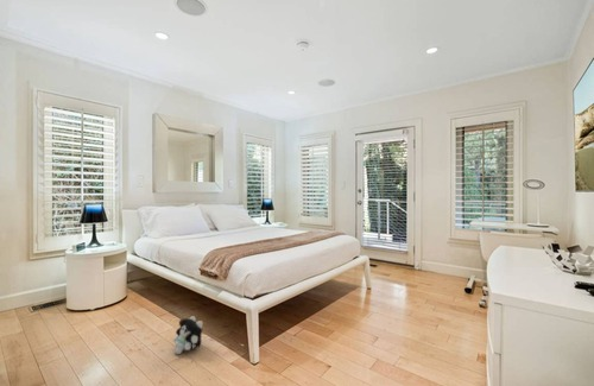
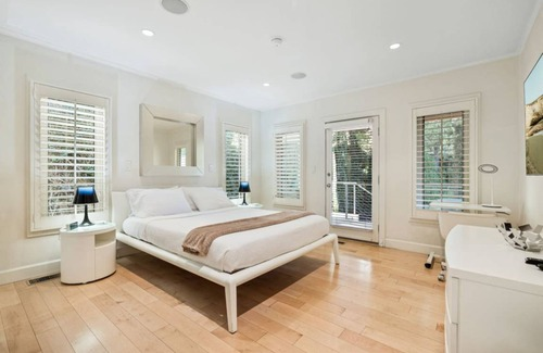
- plush toy (188, 335)
